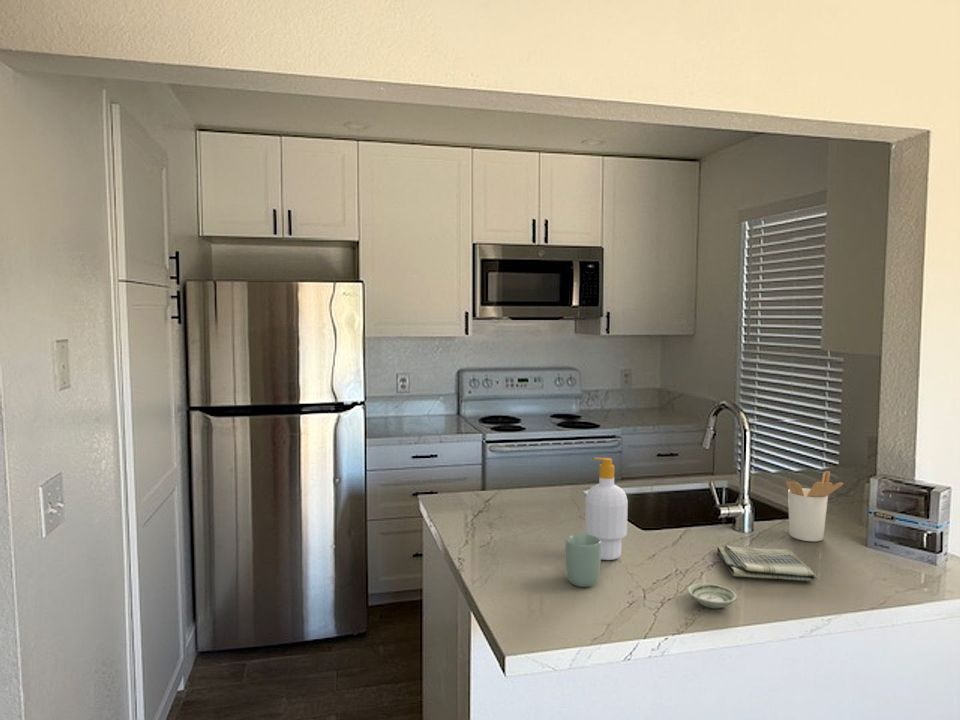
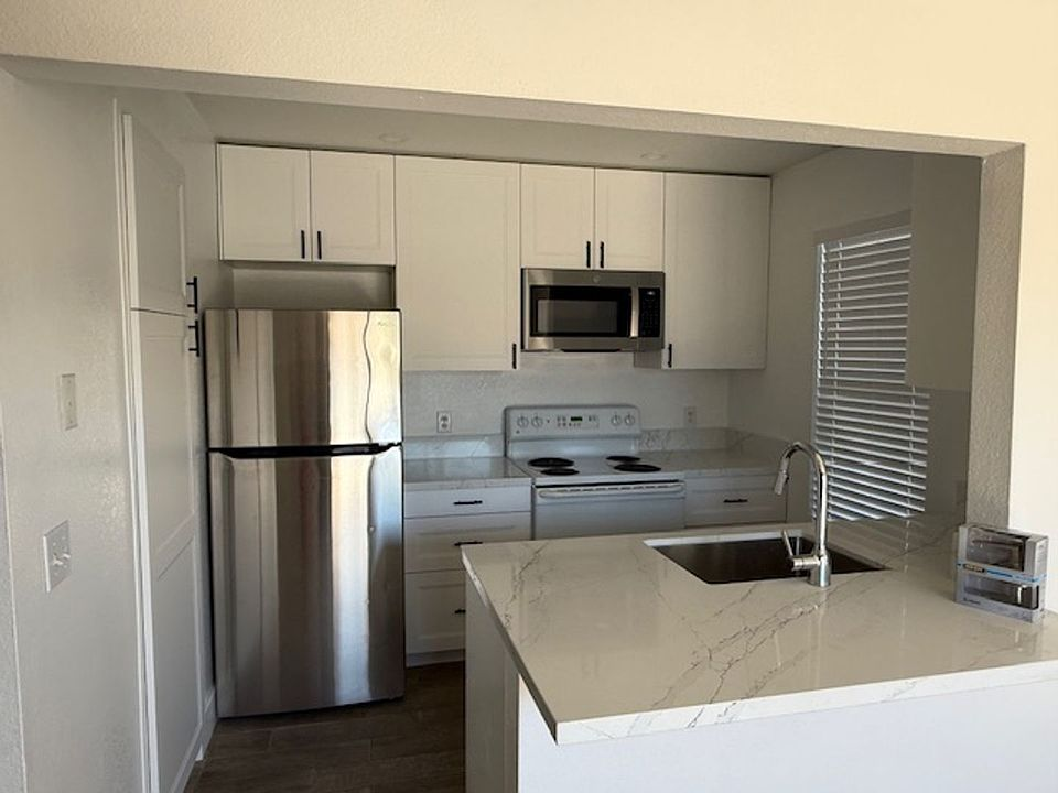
- cup (582, 561)
- dish towel (762, 560)
- utensil holder (813, 506)
- saucer (711, 597)
- soap bottle (606, 507)
